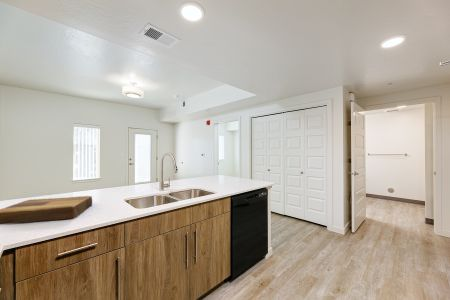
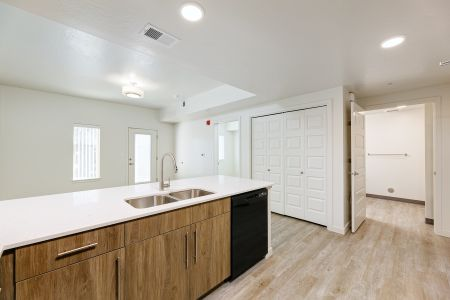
- cutting board (49, 207)
